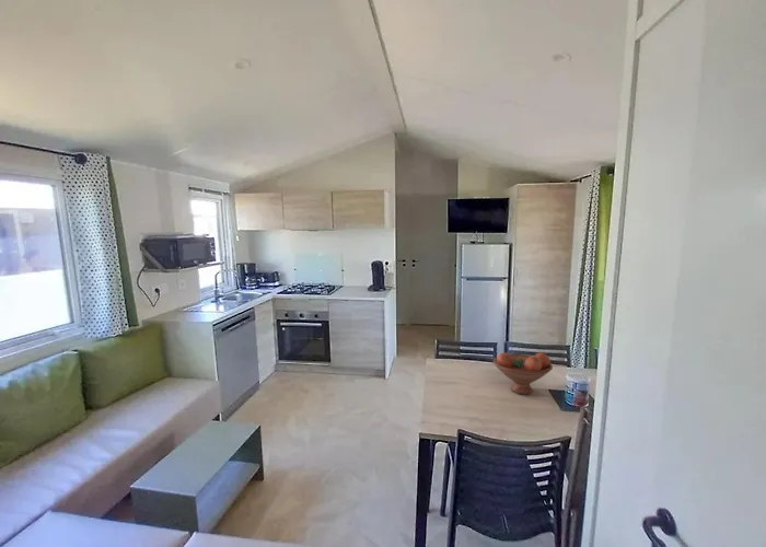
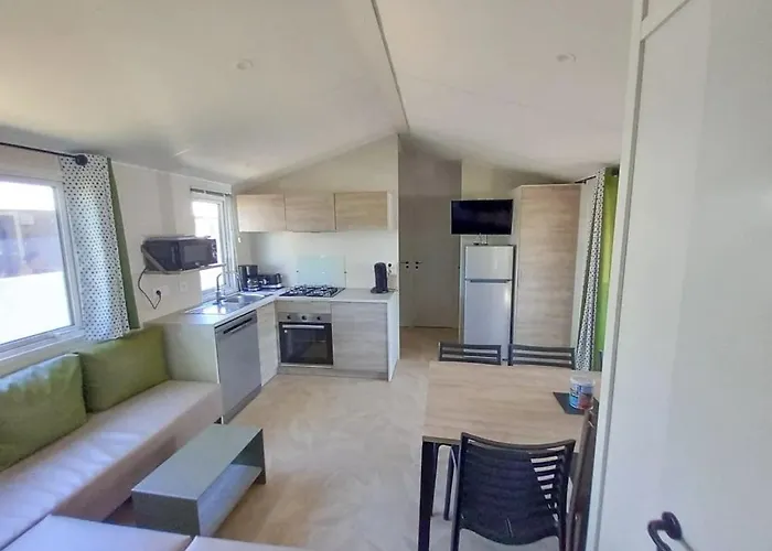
- fruit bowl (521, 371)
